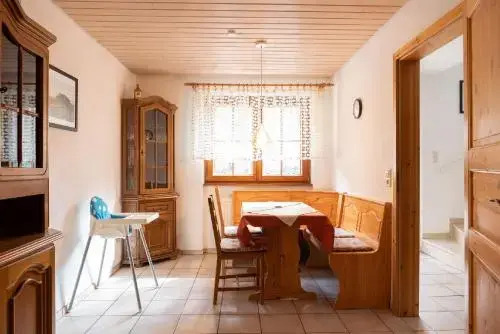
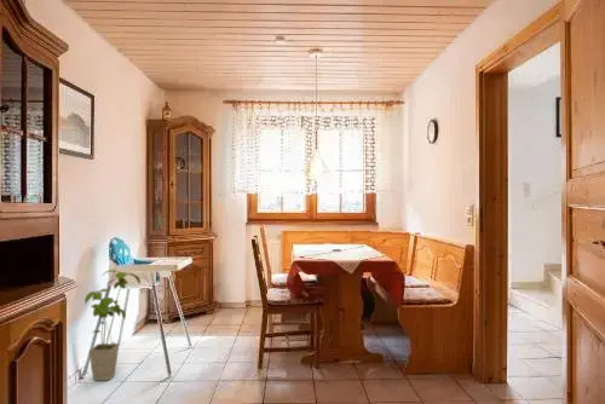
+ house plant (111, 322)
